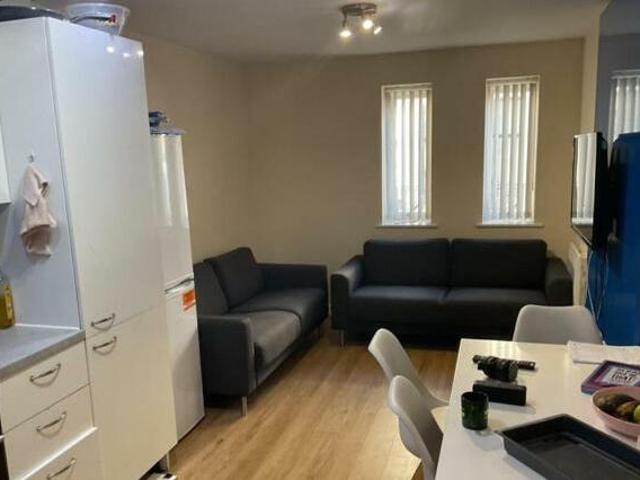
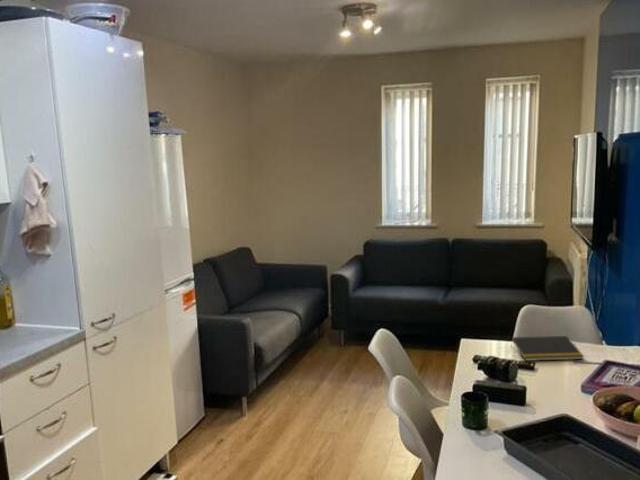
+ notepad (546, 347)
